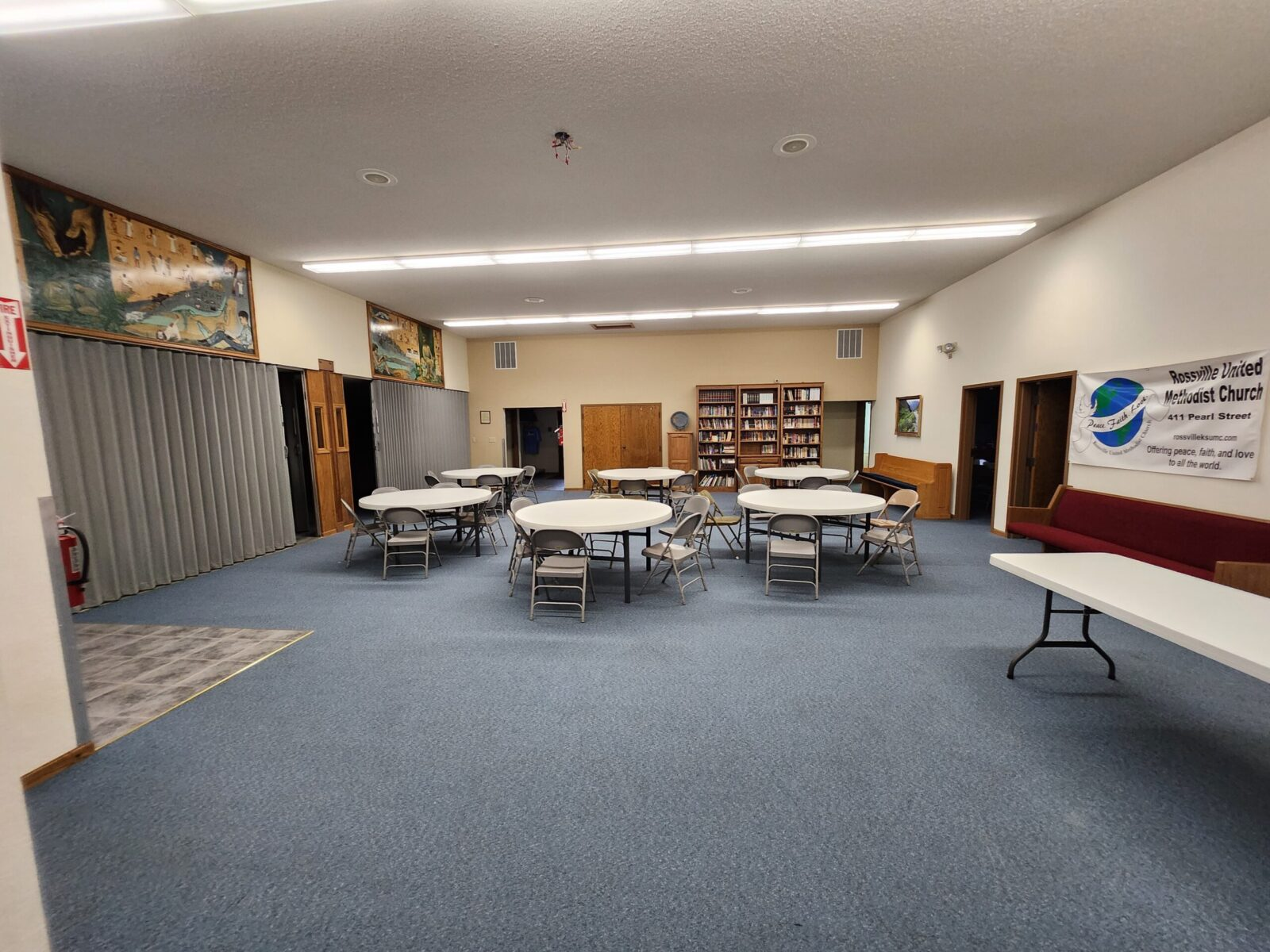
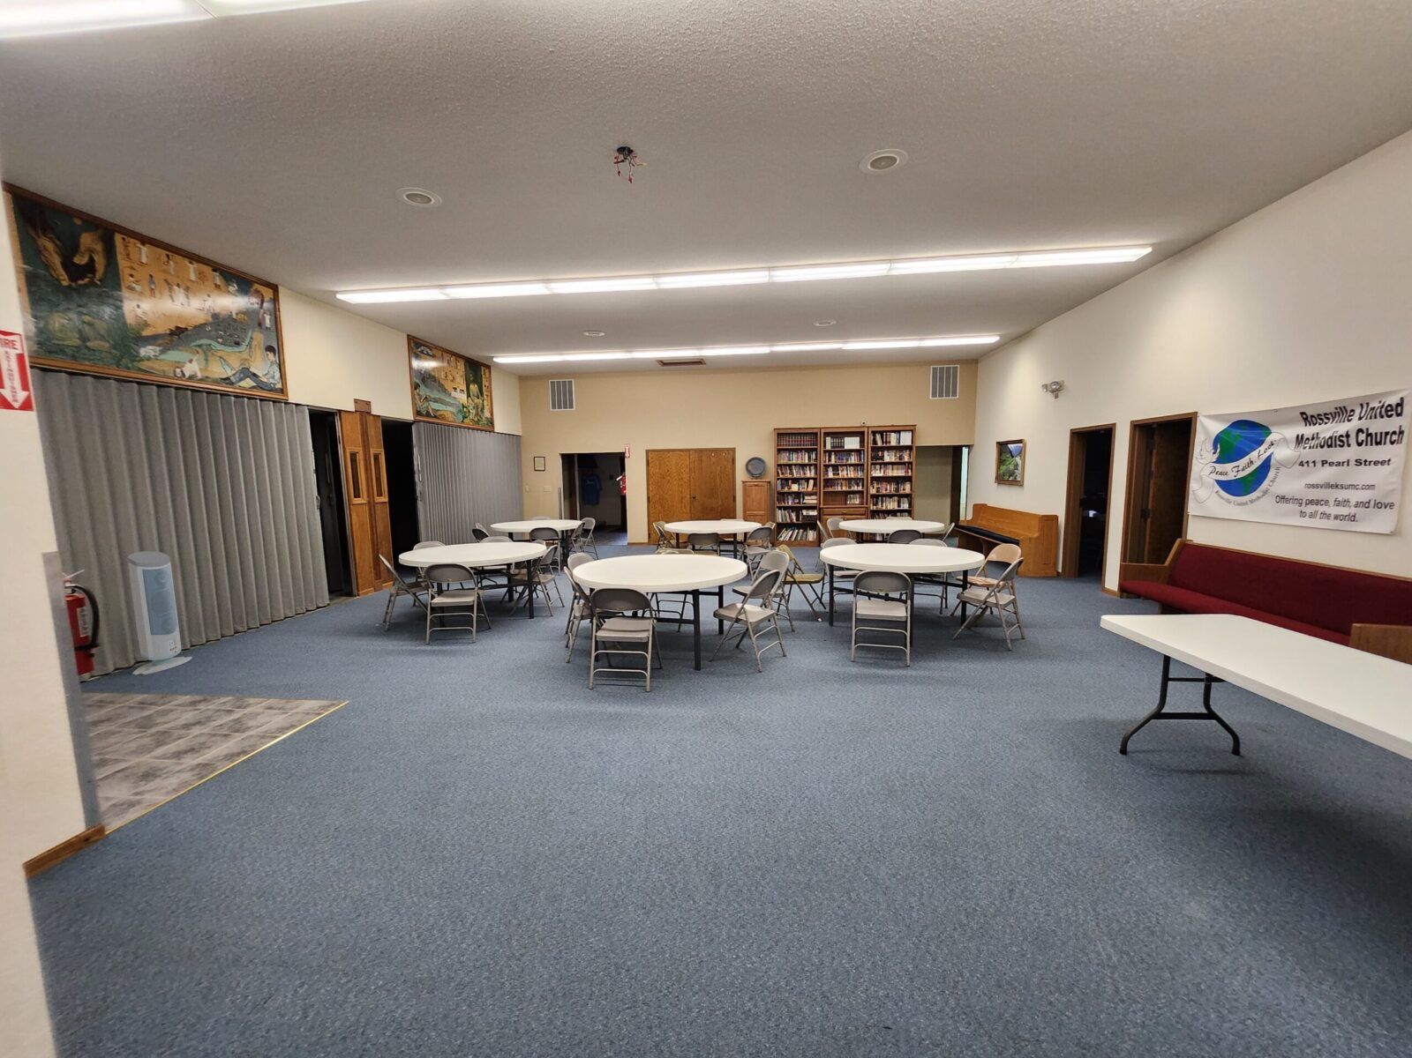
+ air purifier (156, 609)
